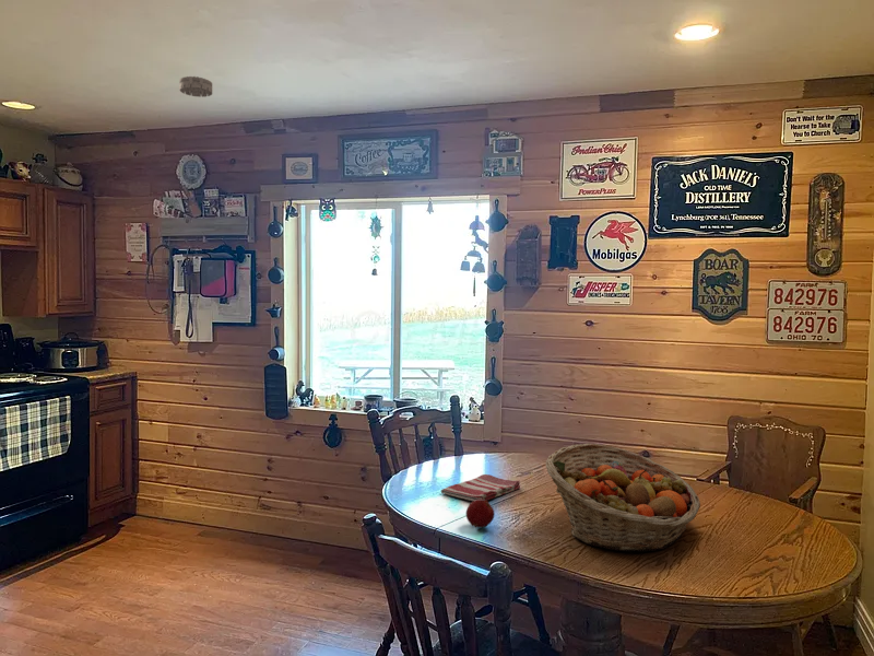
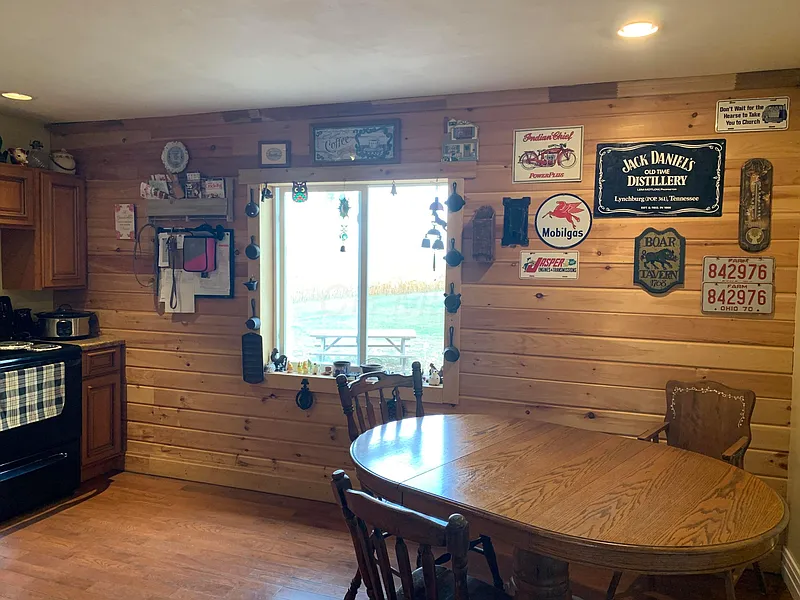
- smoke detector (196, 85)
- fruit basket (622, 493)
- dish towel (481, 487)
- apple (480, 513)
